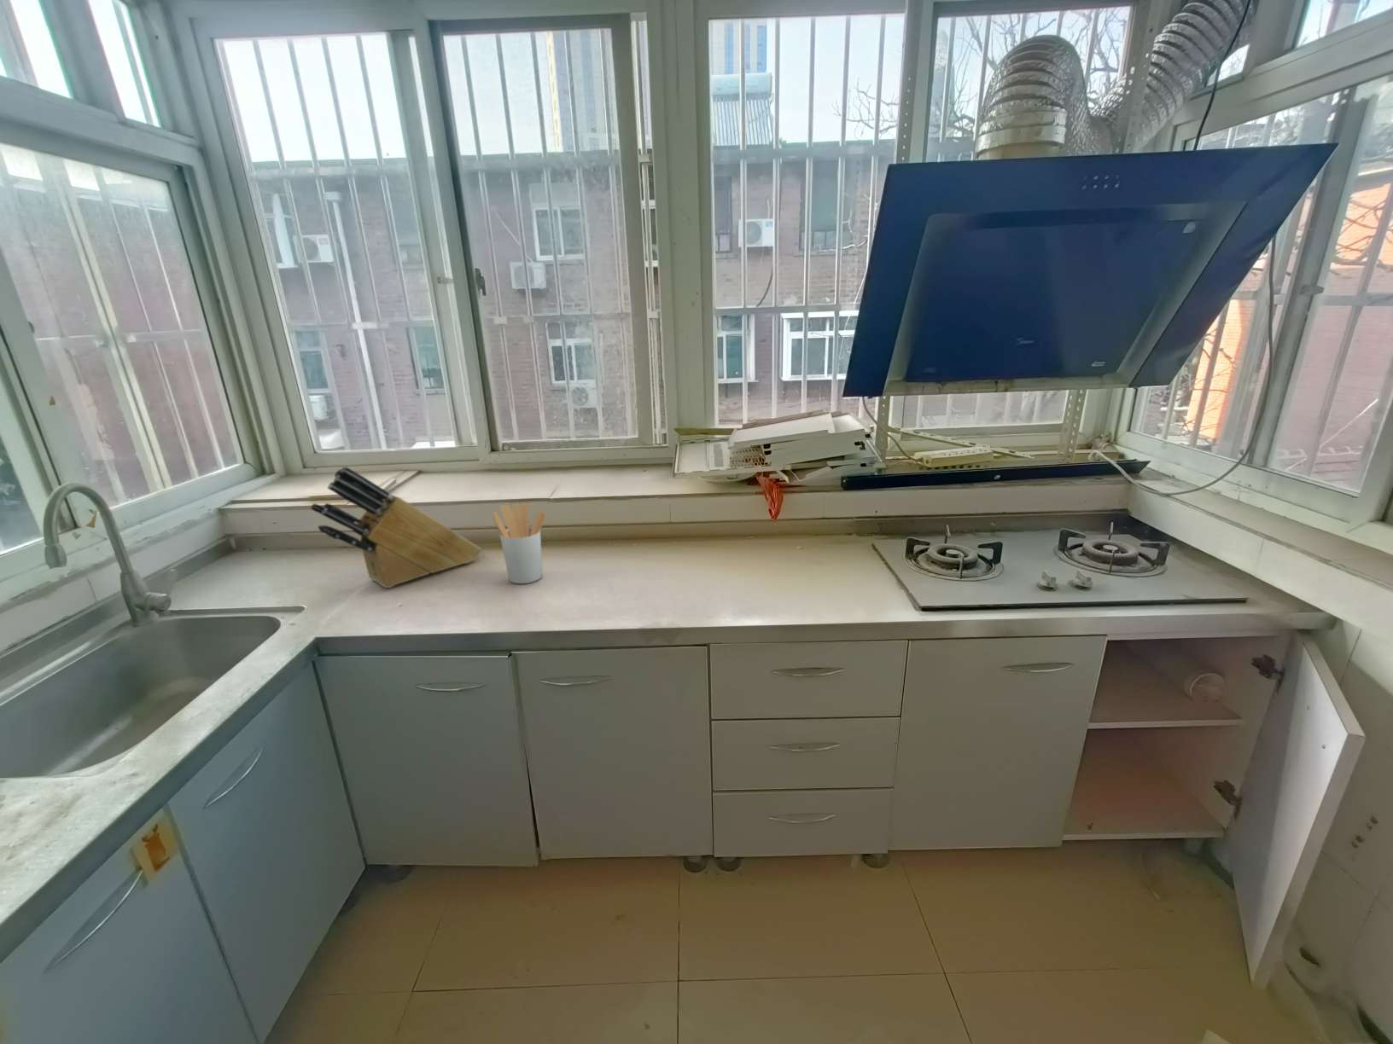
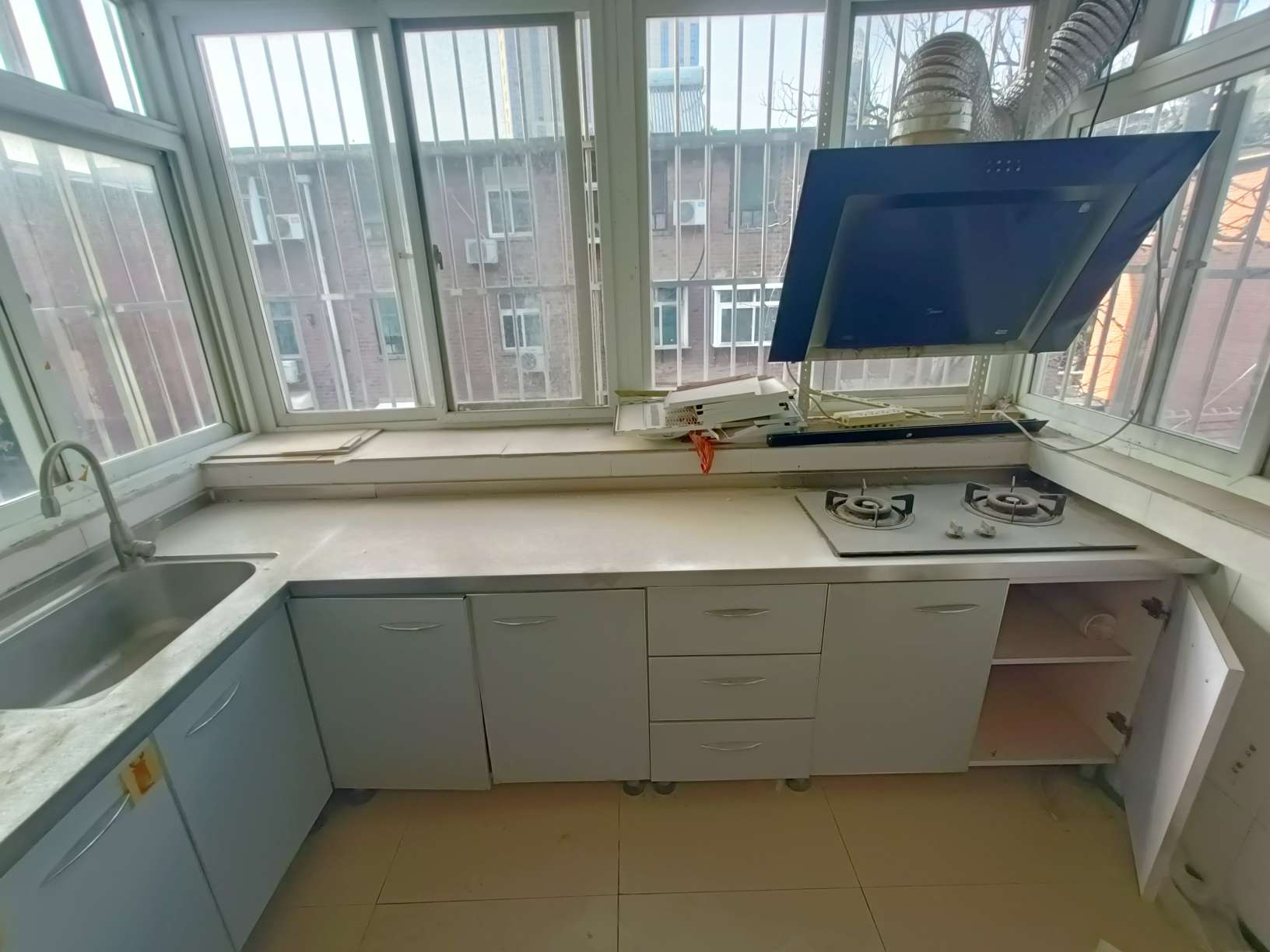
- utensil holder (520, 541)
- knife block (398, 517)
